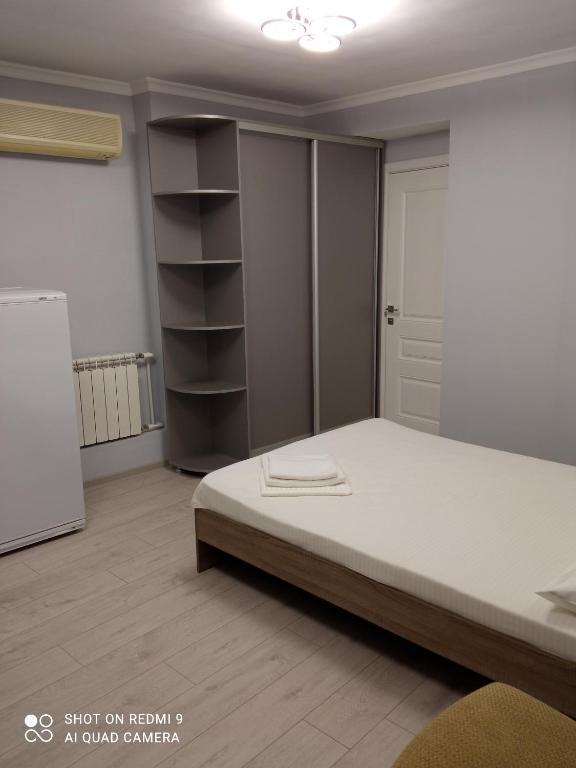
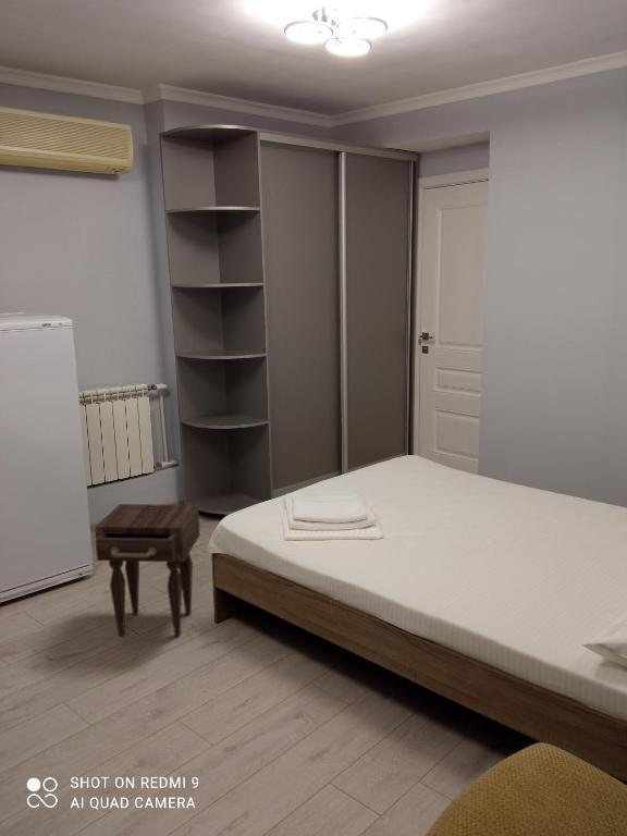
+ nightstand (138, 576)
